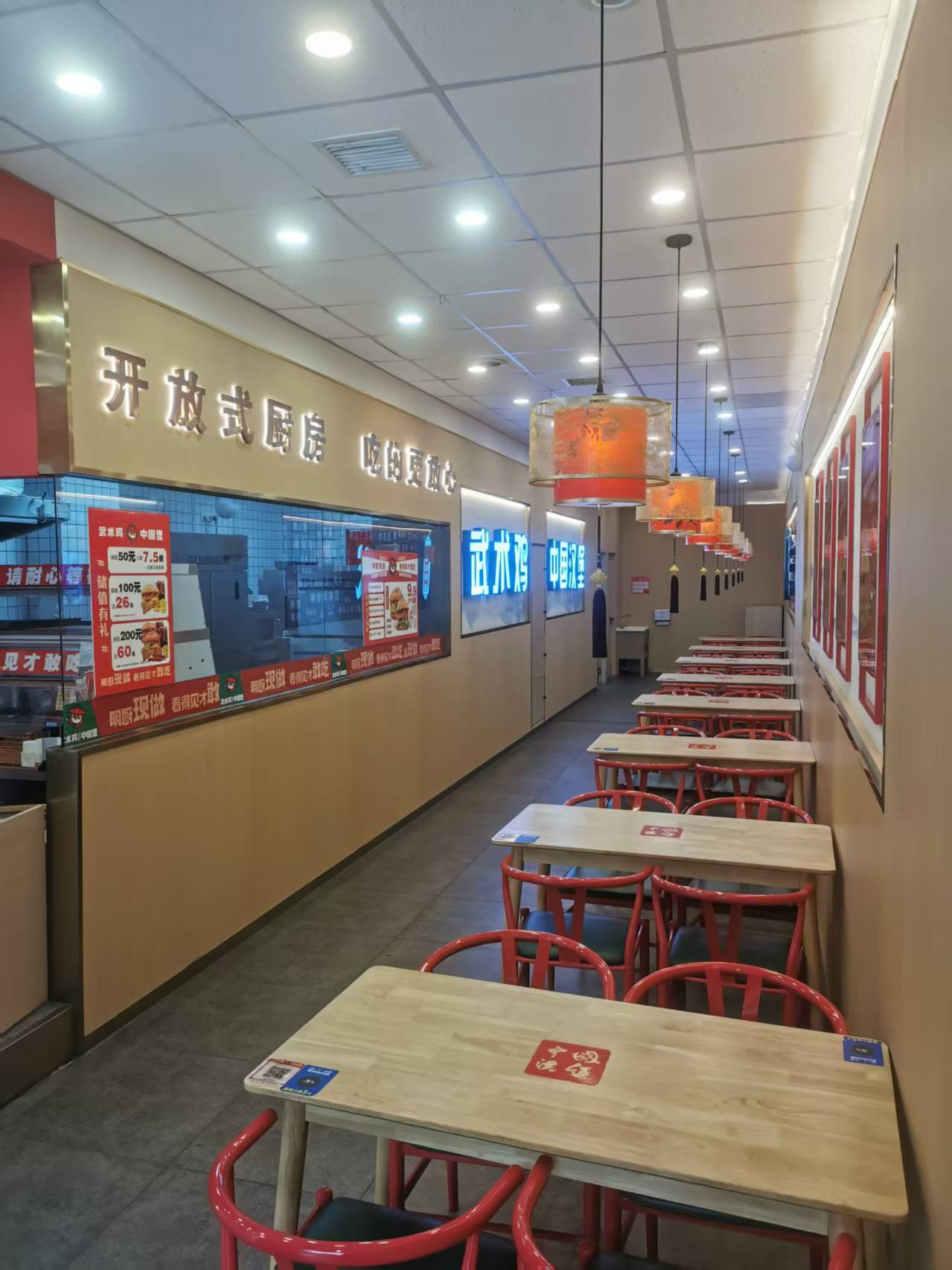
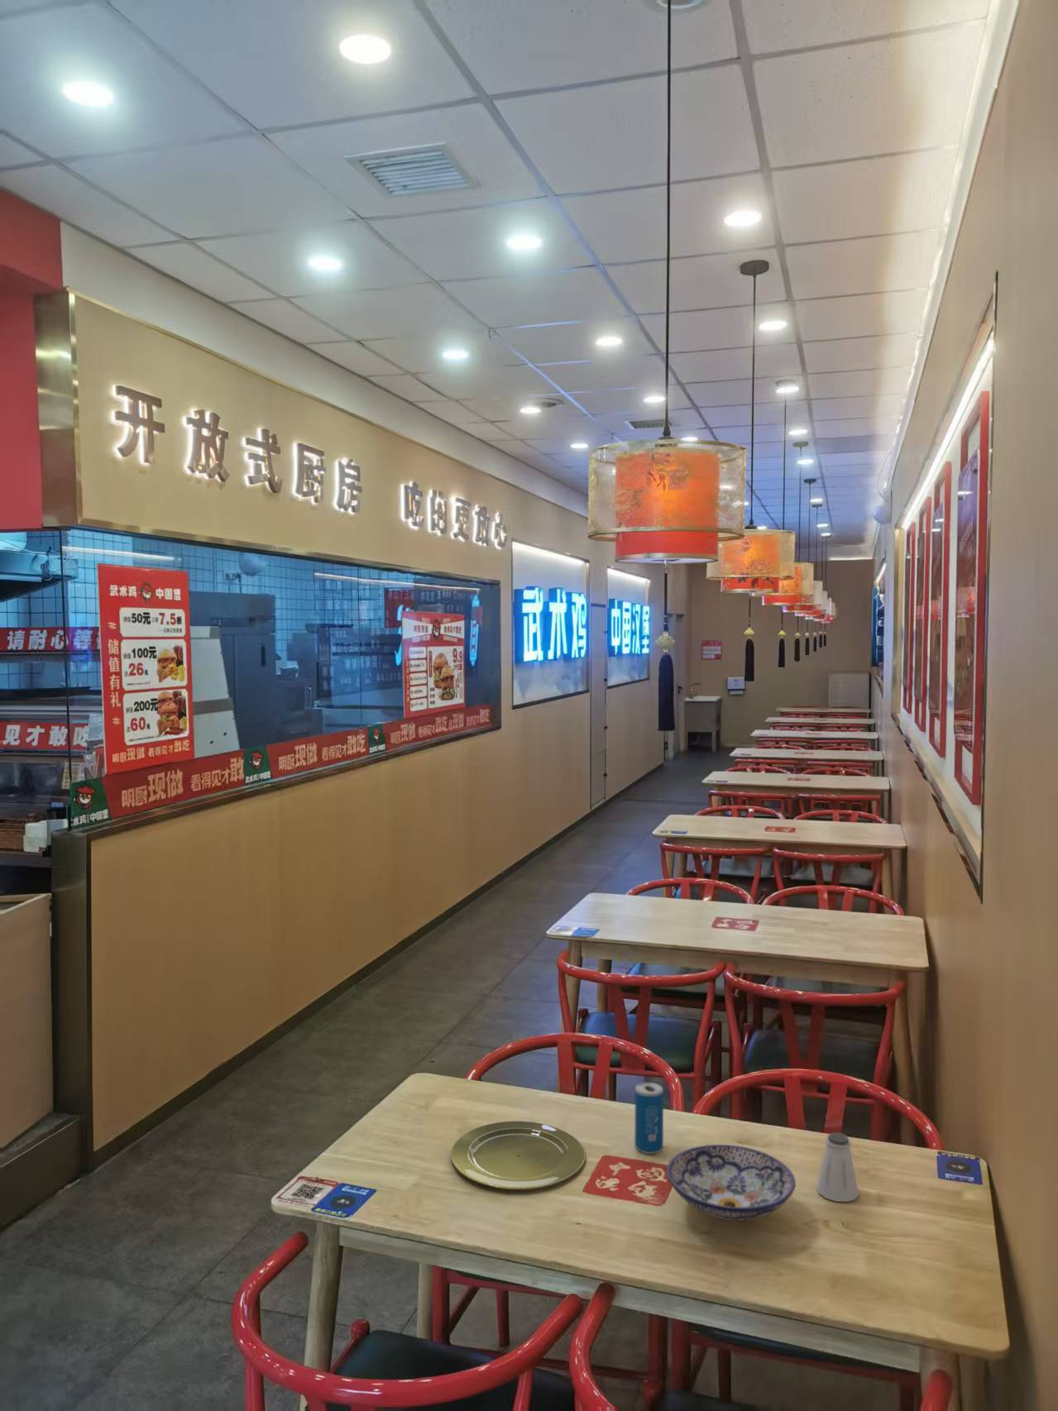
+ saltshaker (837, 1163)
+ plate (518, 1153)
+ bowl (730, 1192)
+ beverage can (649, 1118)
